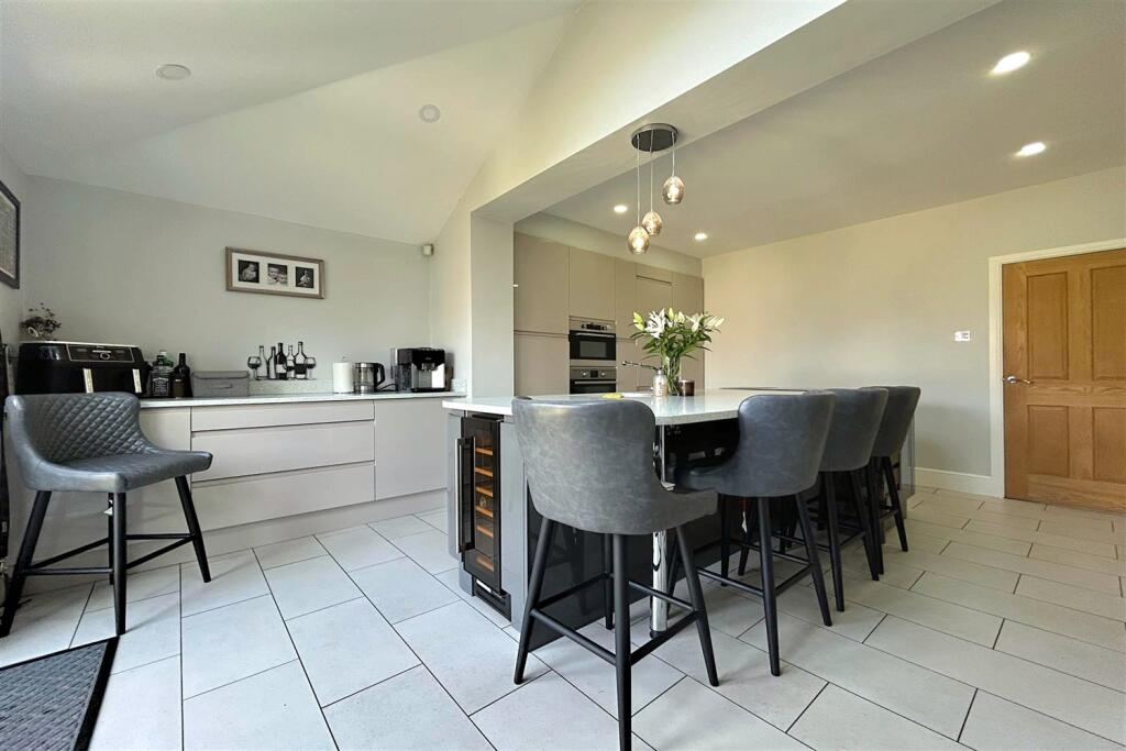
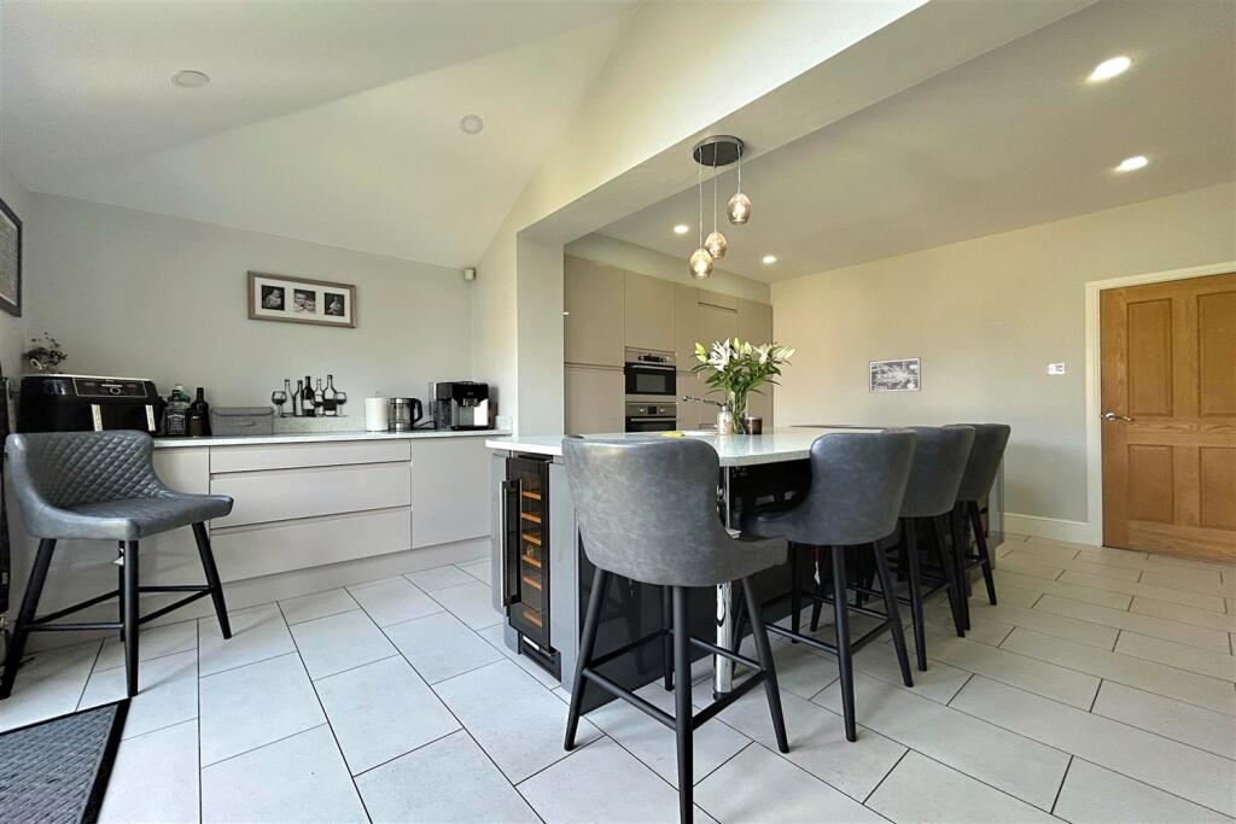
+ wall art (893, 375)
